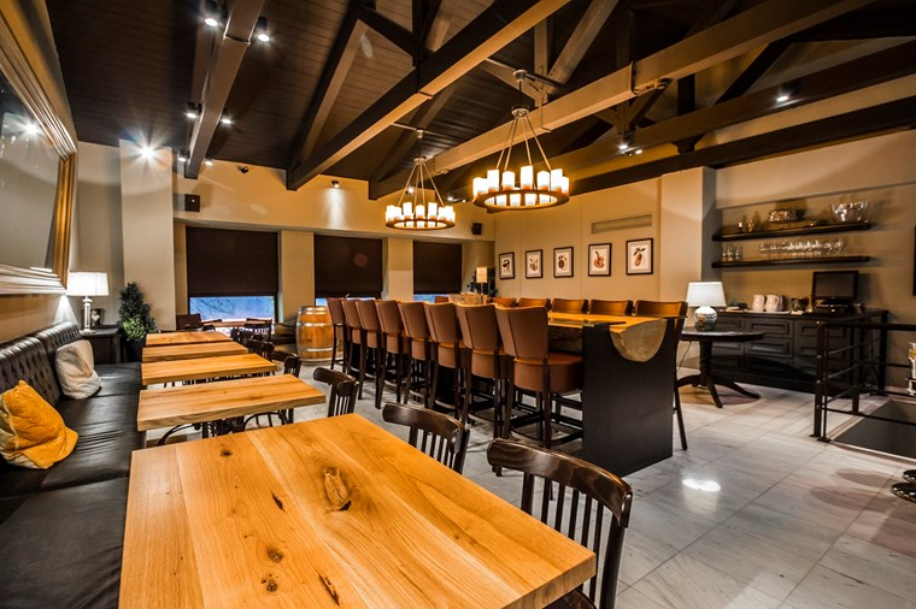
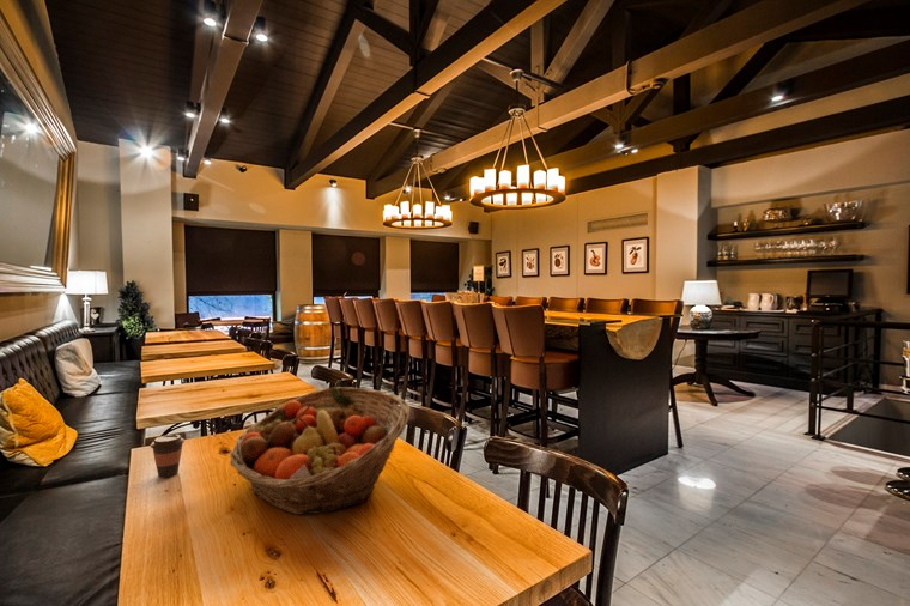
+ coffee cup (168, 455)
+ fruit basket (322, 441)
